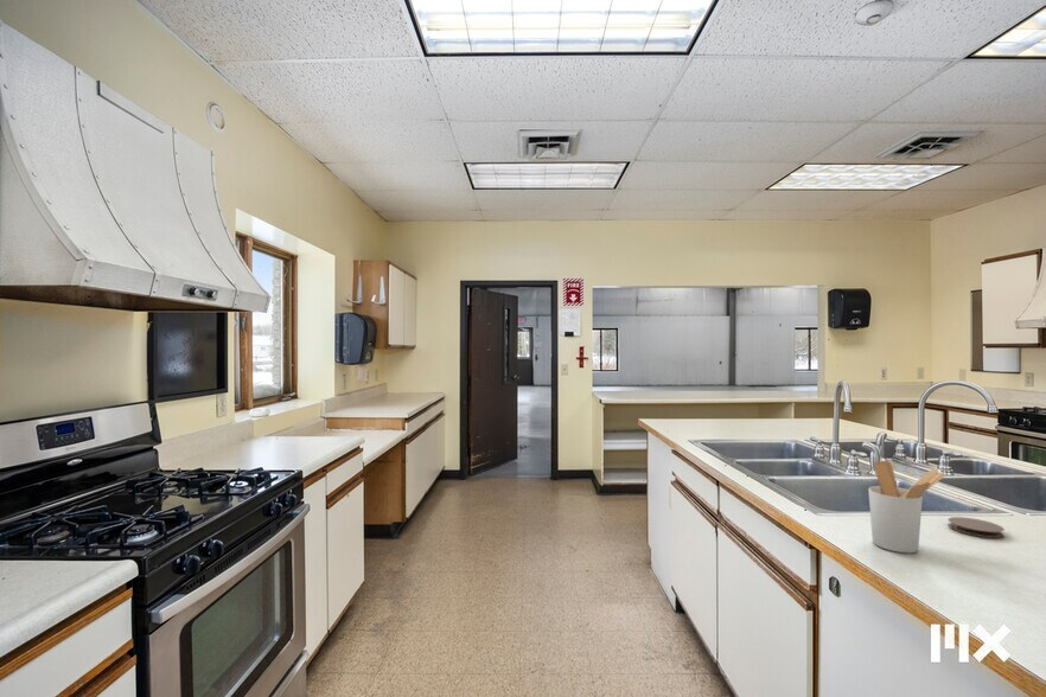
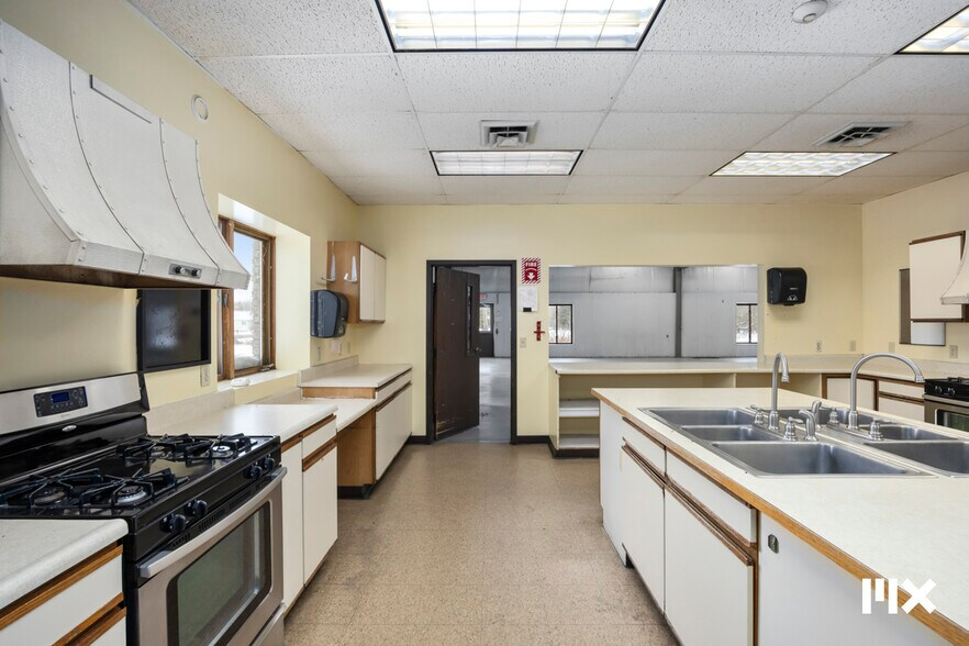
- coaster (975, 526)
- utensil holder (907, 506)
